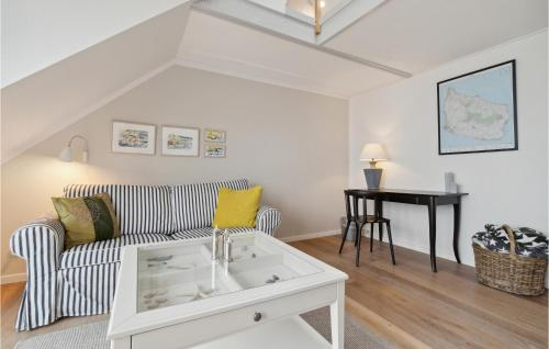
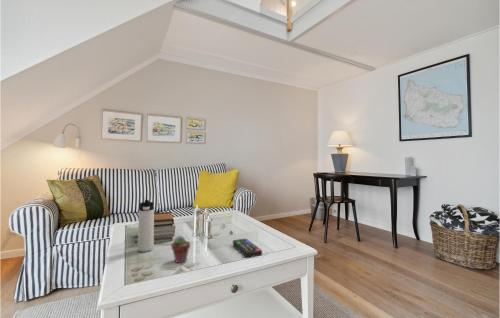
+ remote control (246, 246)
+ thermos bottle (146, 225)
+ potted succulent (180, 248)
+ book stack (159, 226)
